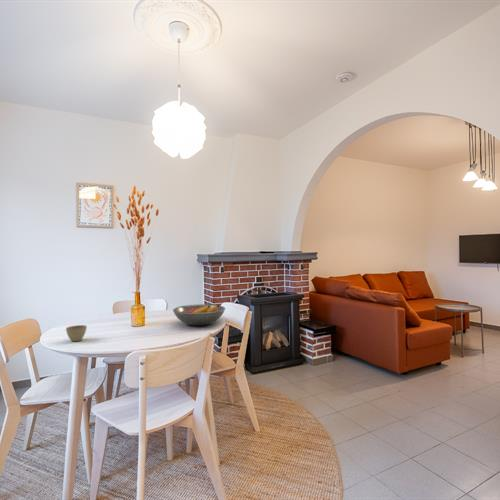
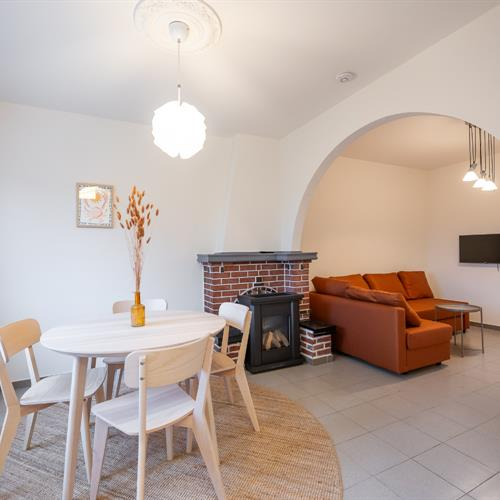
- flower pot (76, 333)
- fruit bowl (199, 313)
